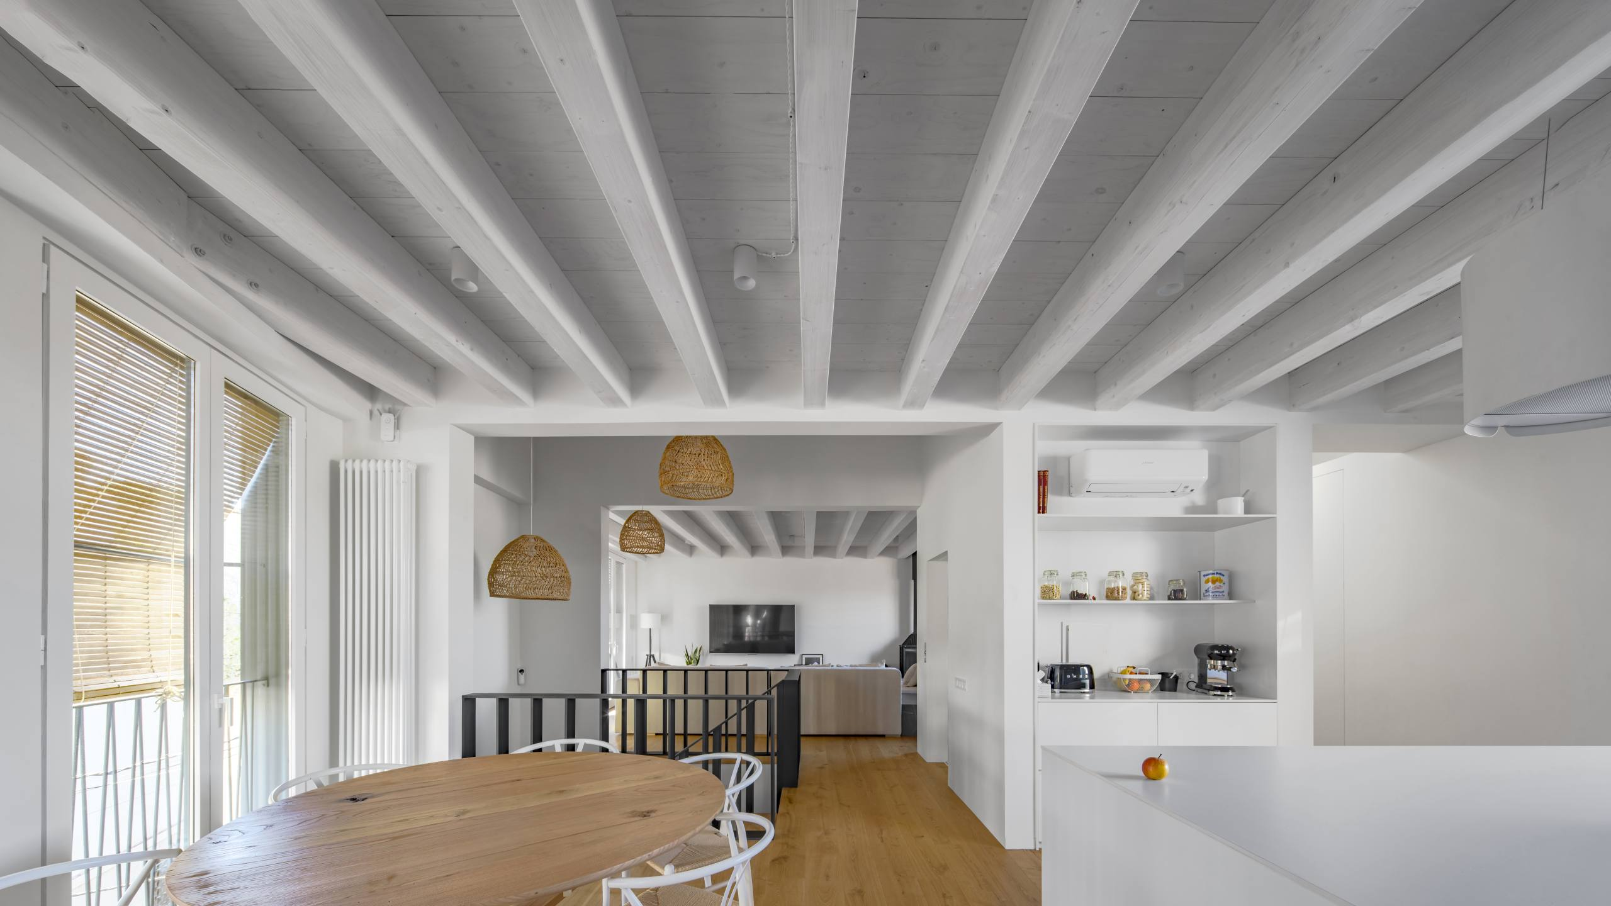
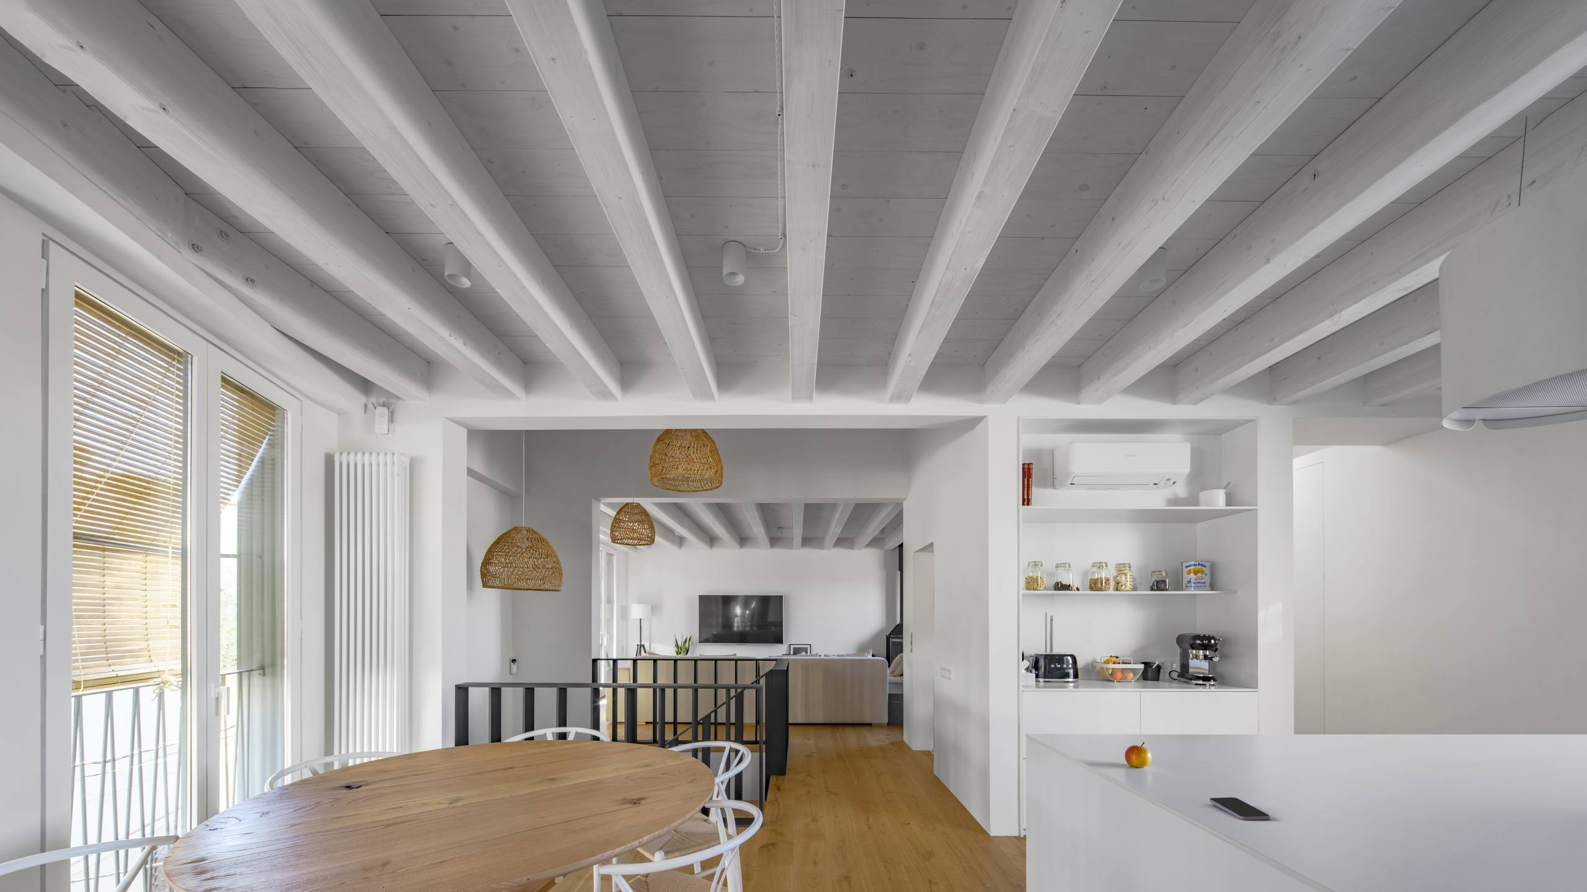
+ smartphone (1238, 808)
